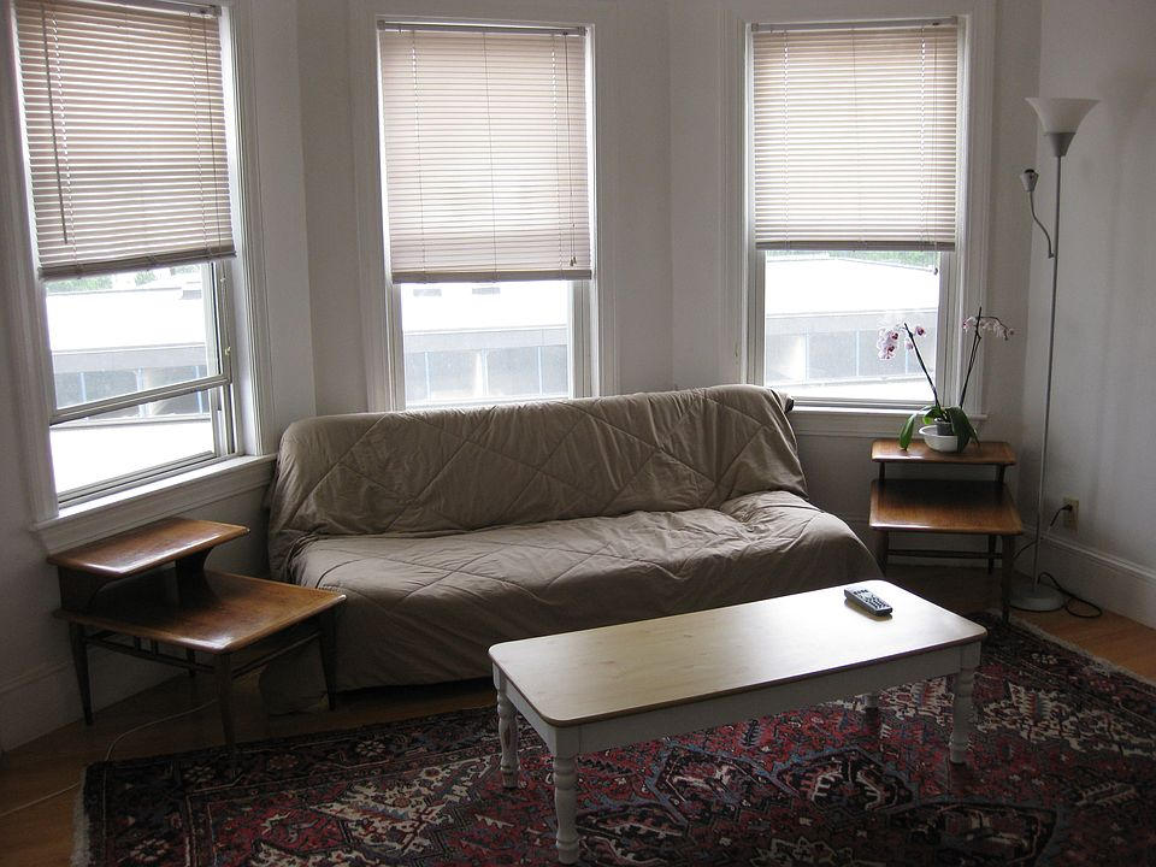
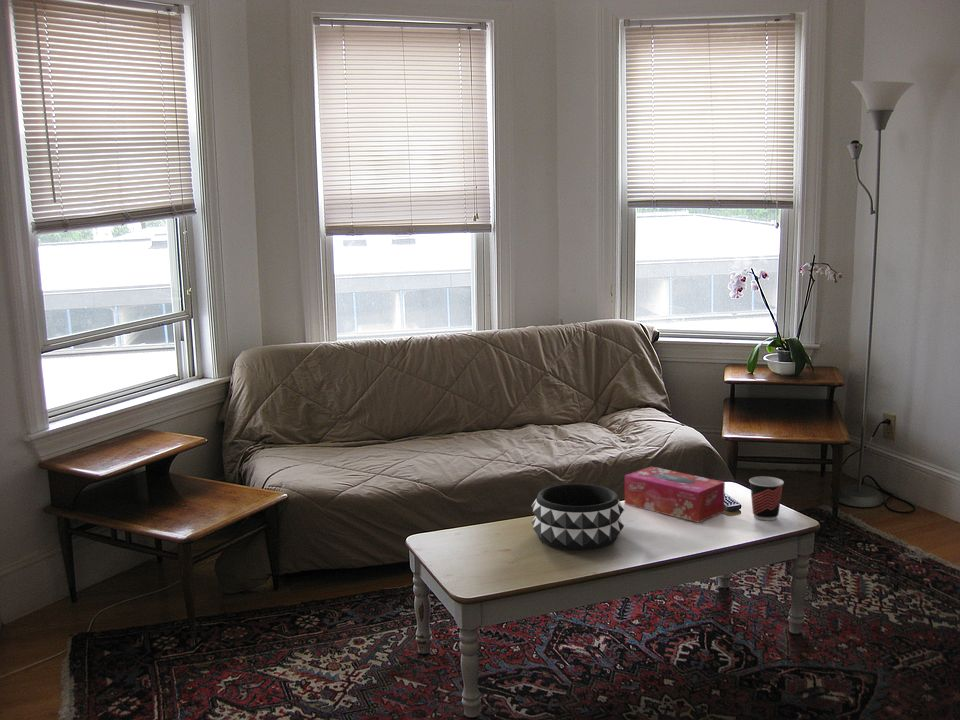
+ tissue box (673, 493)
+ decorative bowl (577, 515)
+ cup (766, 498)
